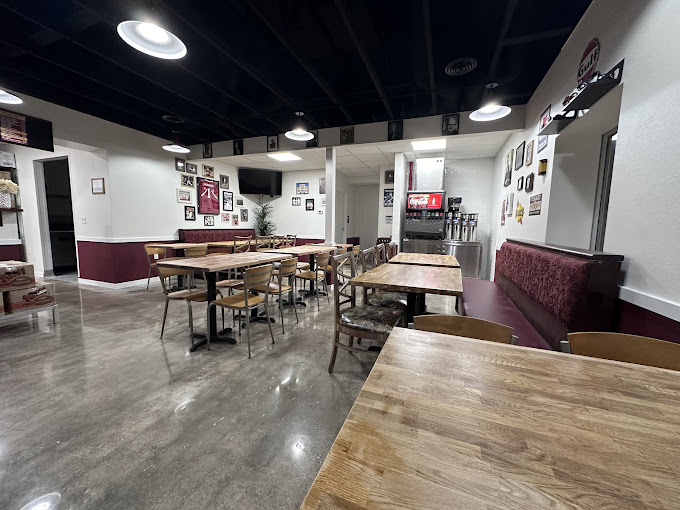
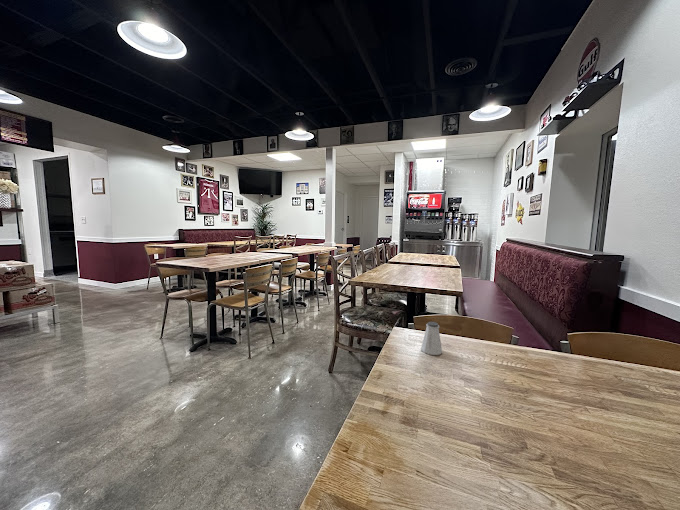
+ saltshaker (432, 336)
